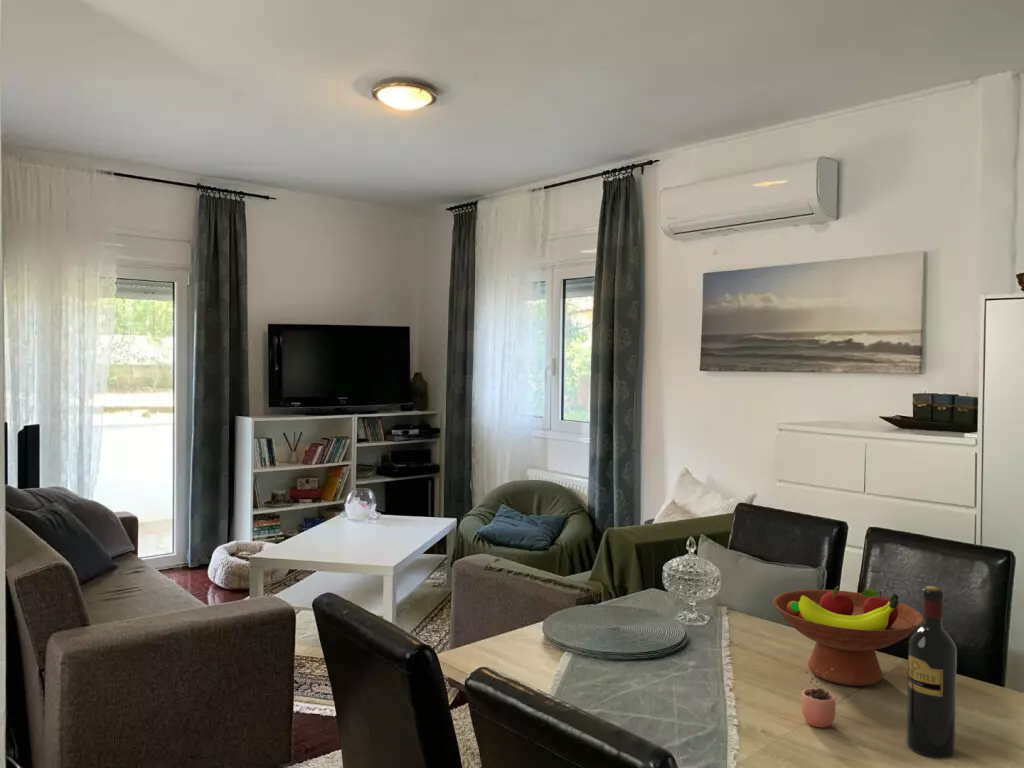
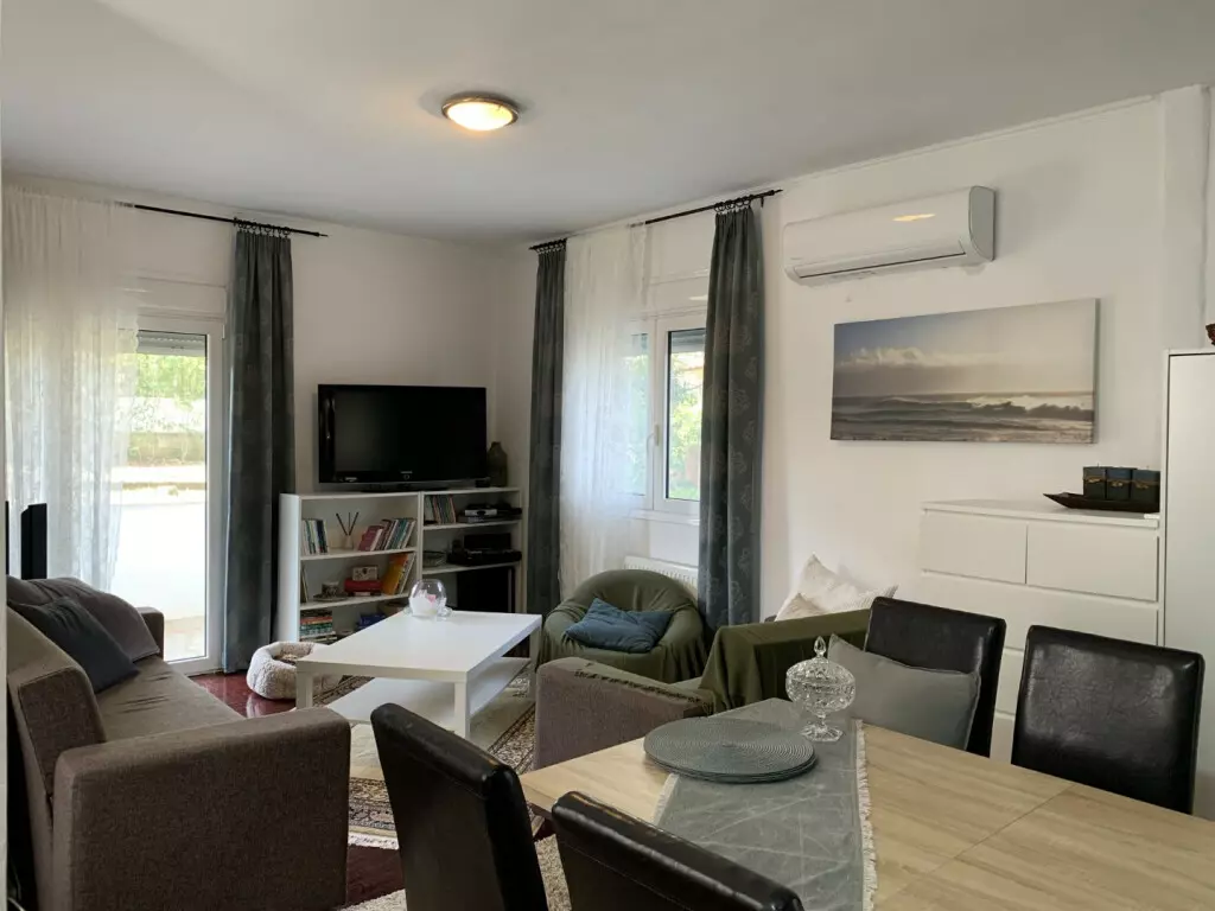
- fruit bowl (845, 628)
- wine bottle (931, 668)
- cocoa (816, 693)
